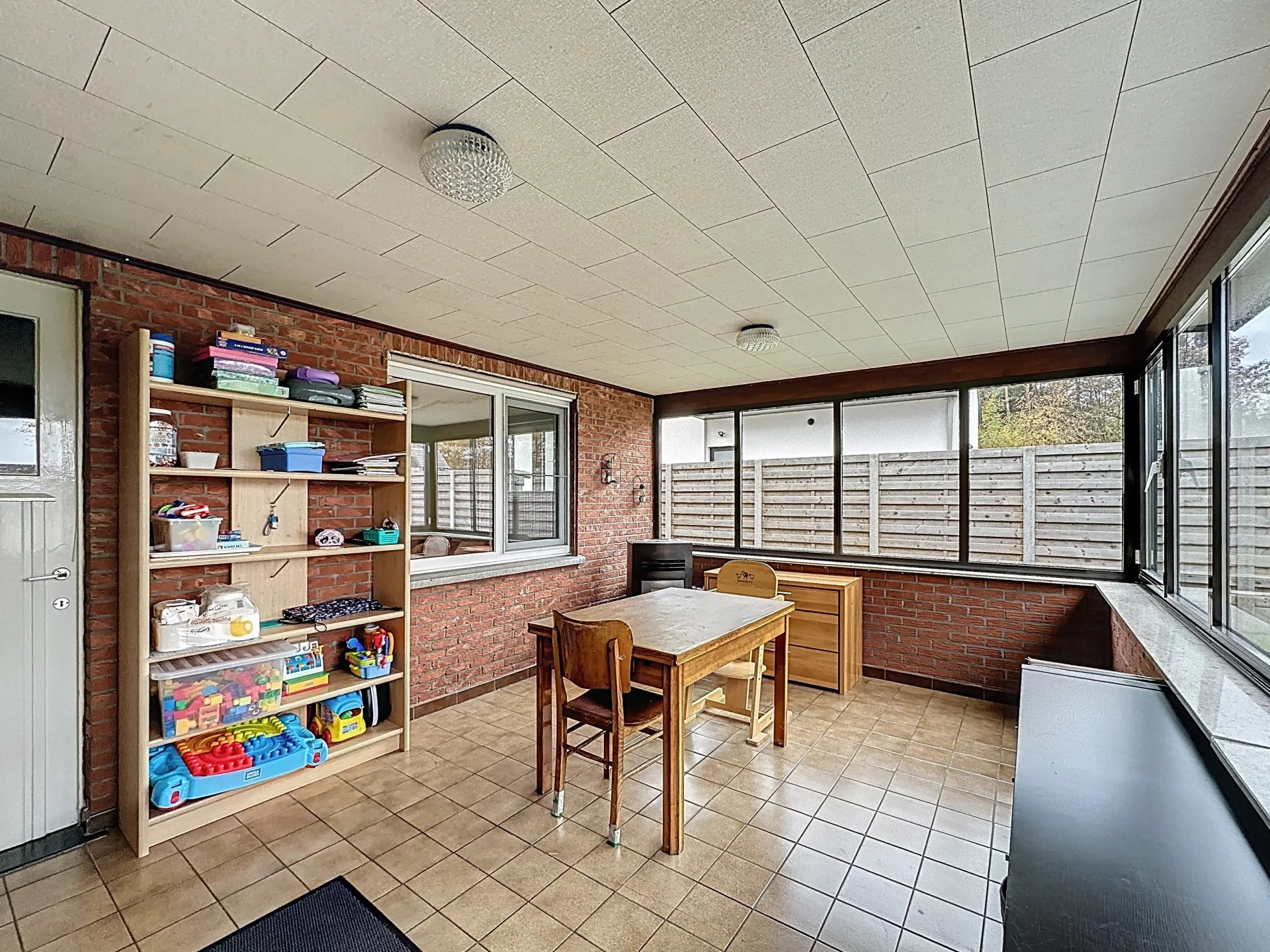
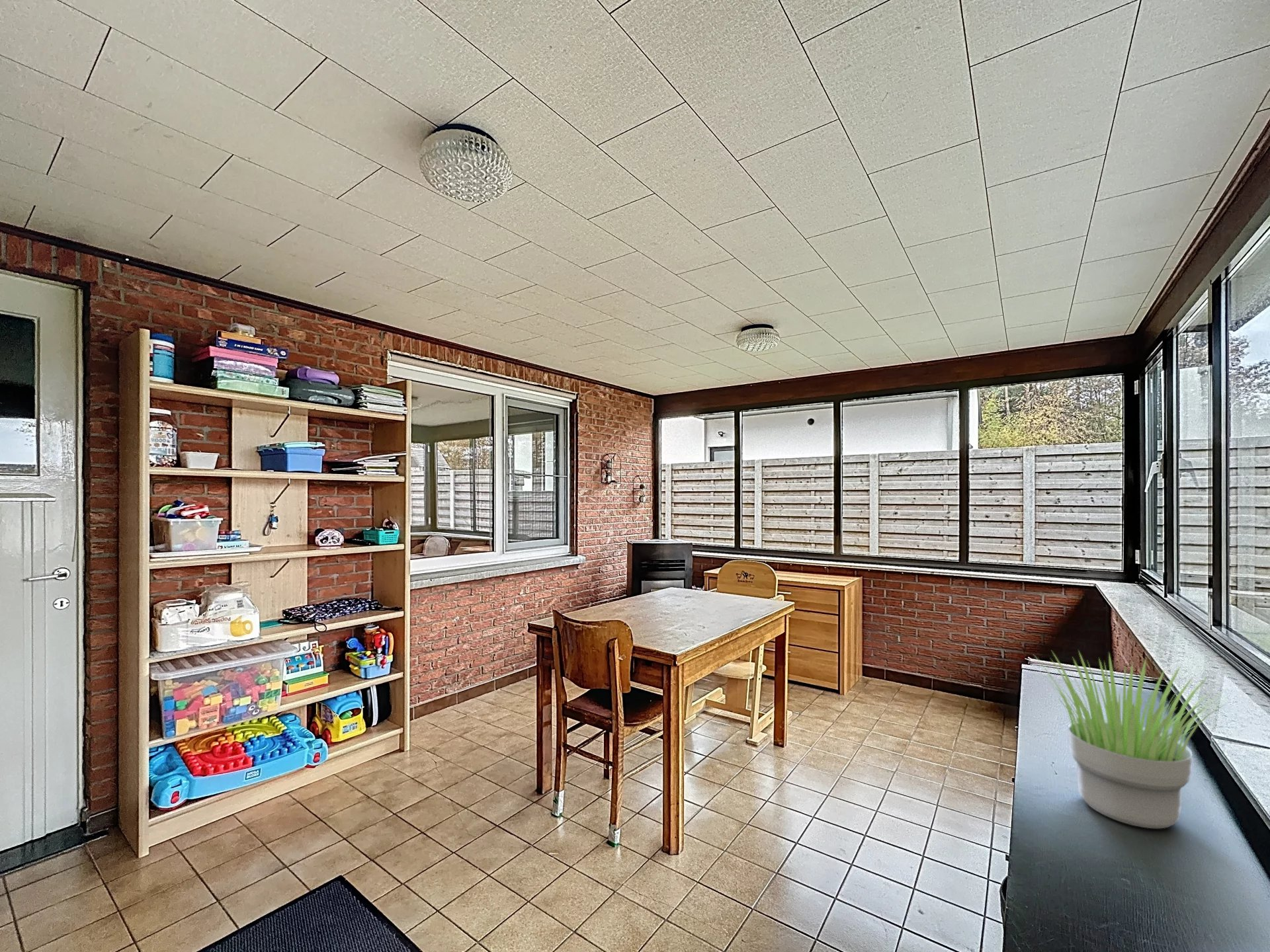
+ potted plant (1124, 741)
